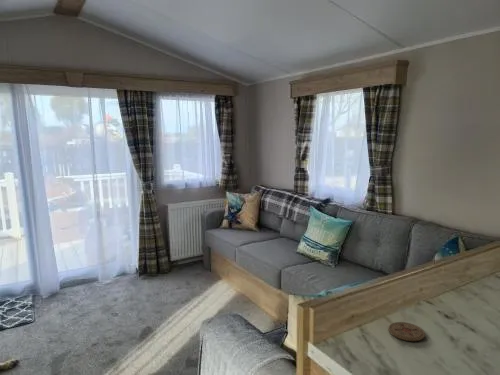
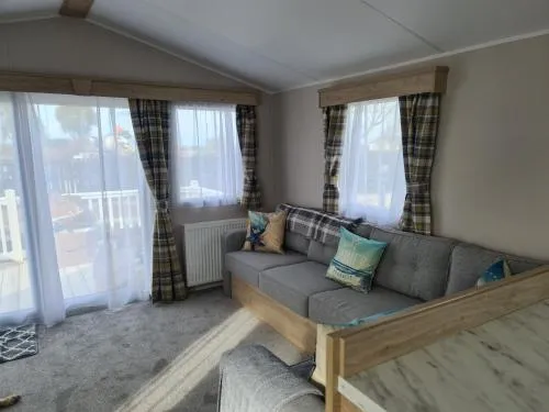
- coaster (406, 331)
